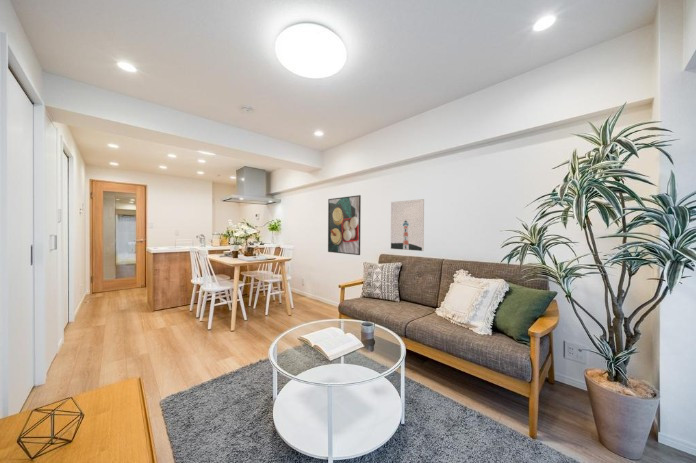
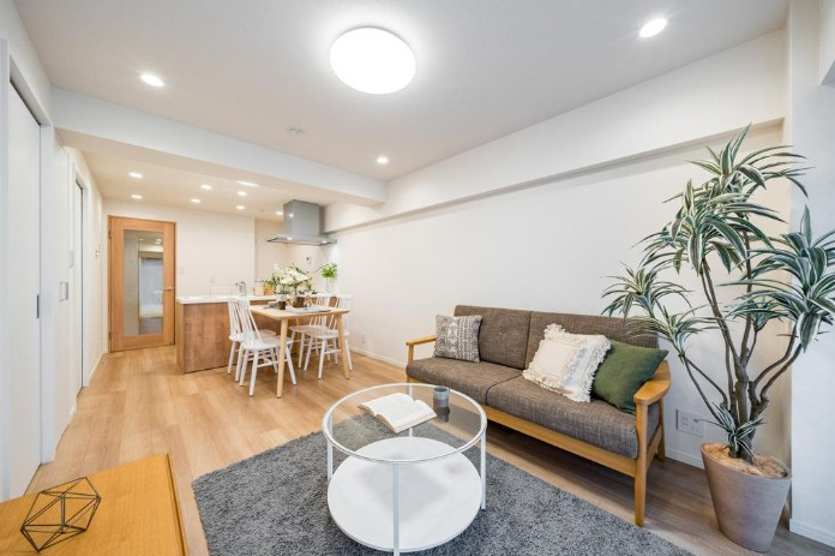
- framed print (406, 225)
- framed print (343, 225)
